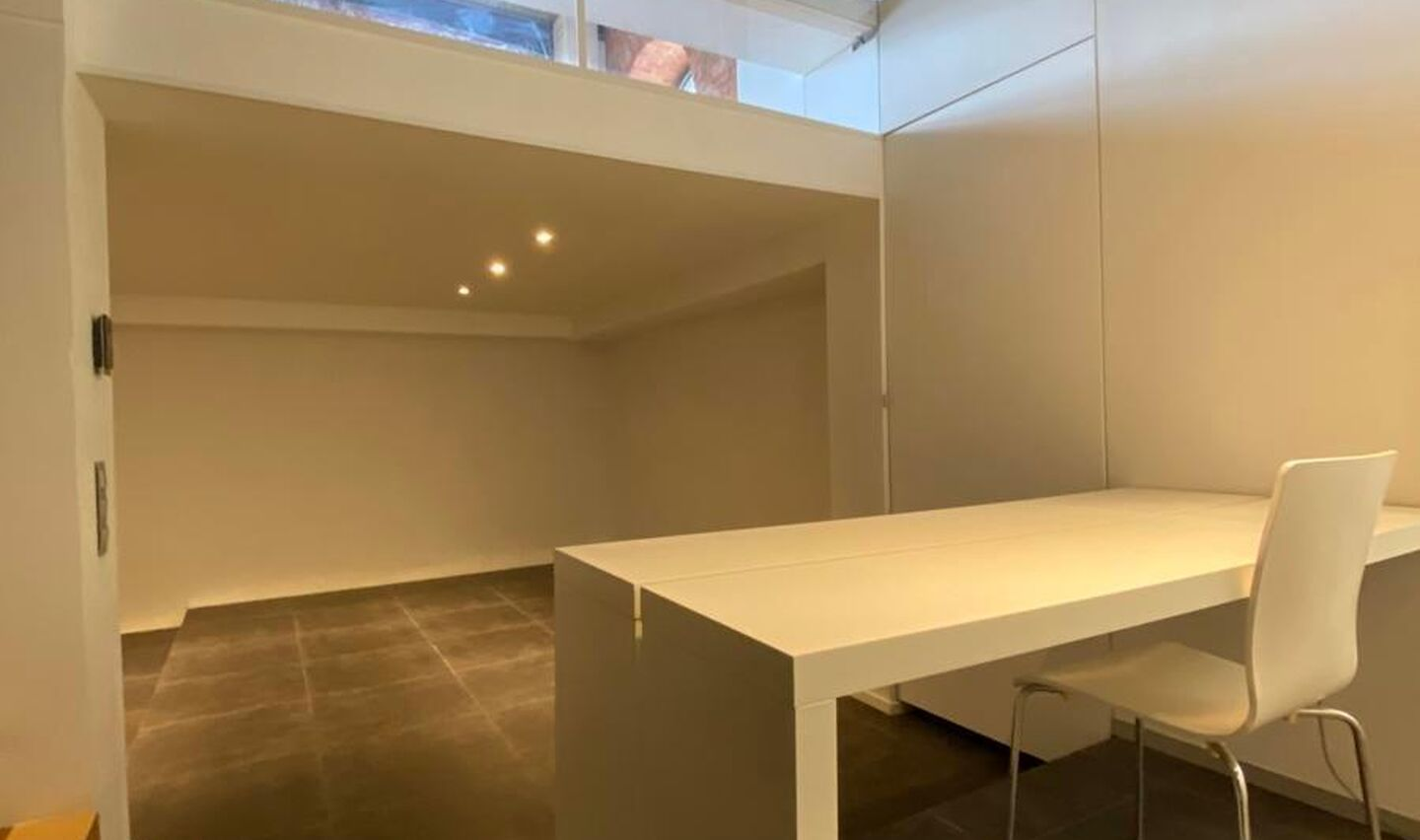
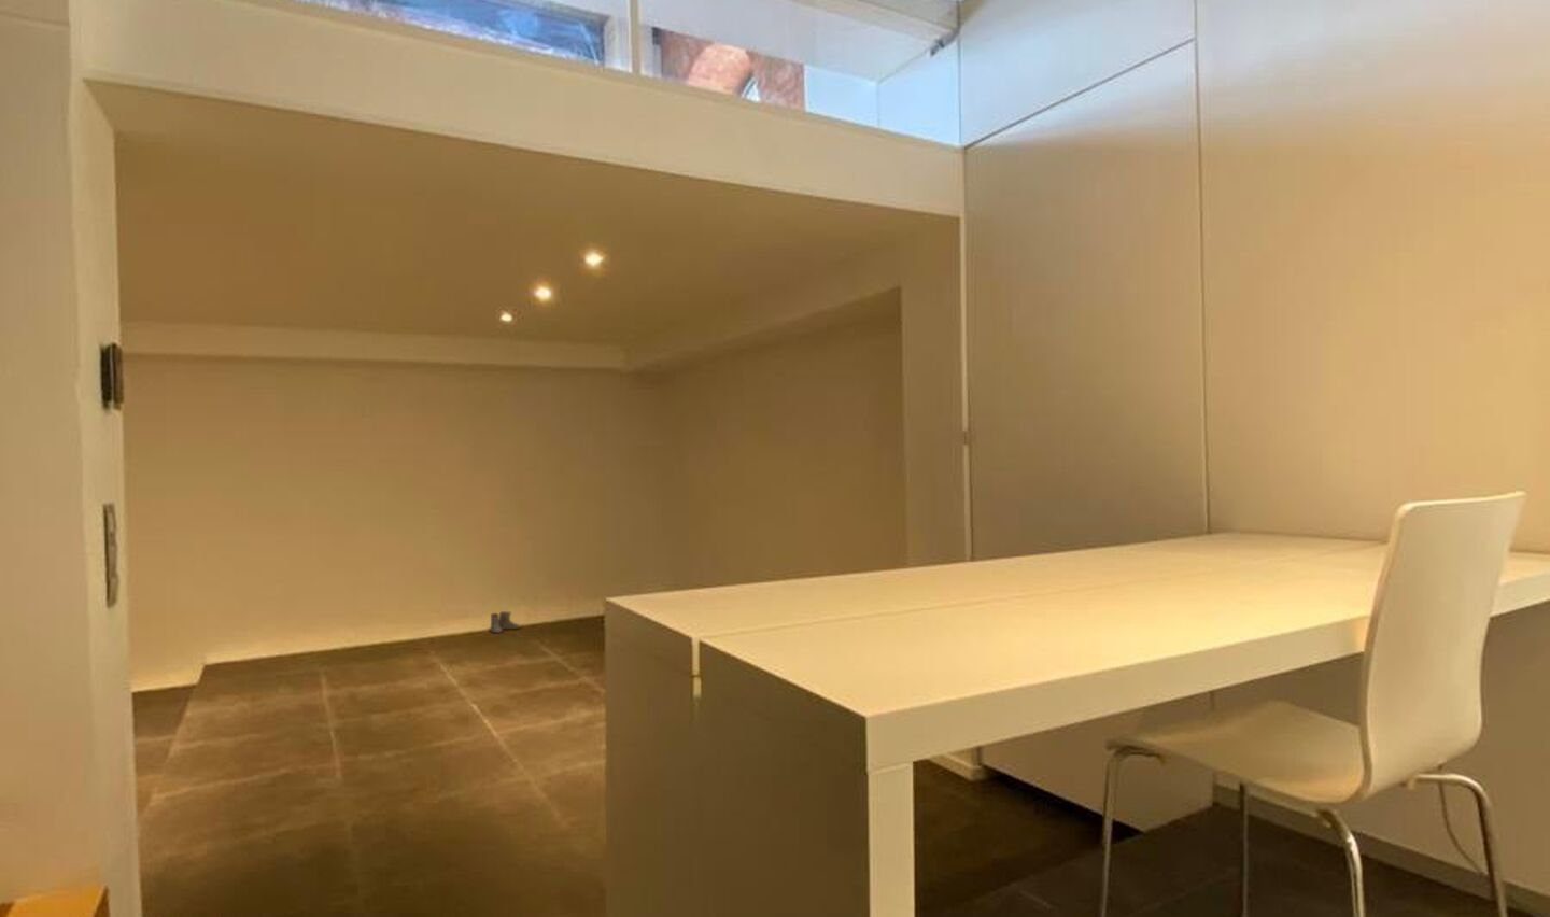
+ boots (502, 621)
